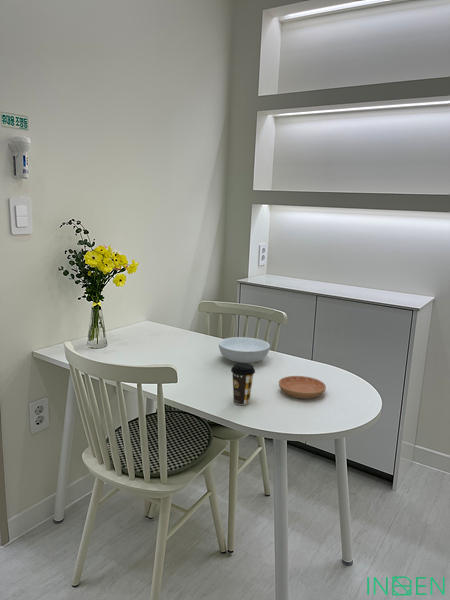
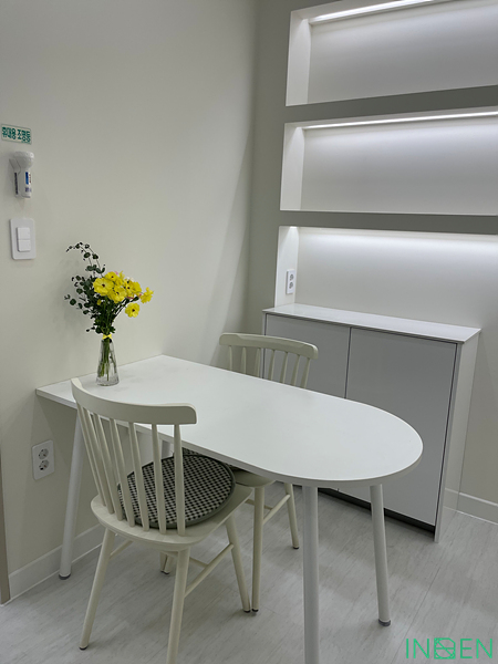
- saucer (301, 387)
- serving bowl (243, 351)
- coffee cup (242, 384)
